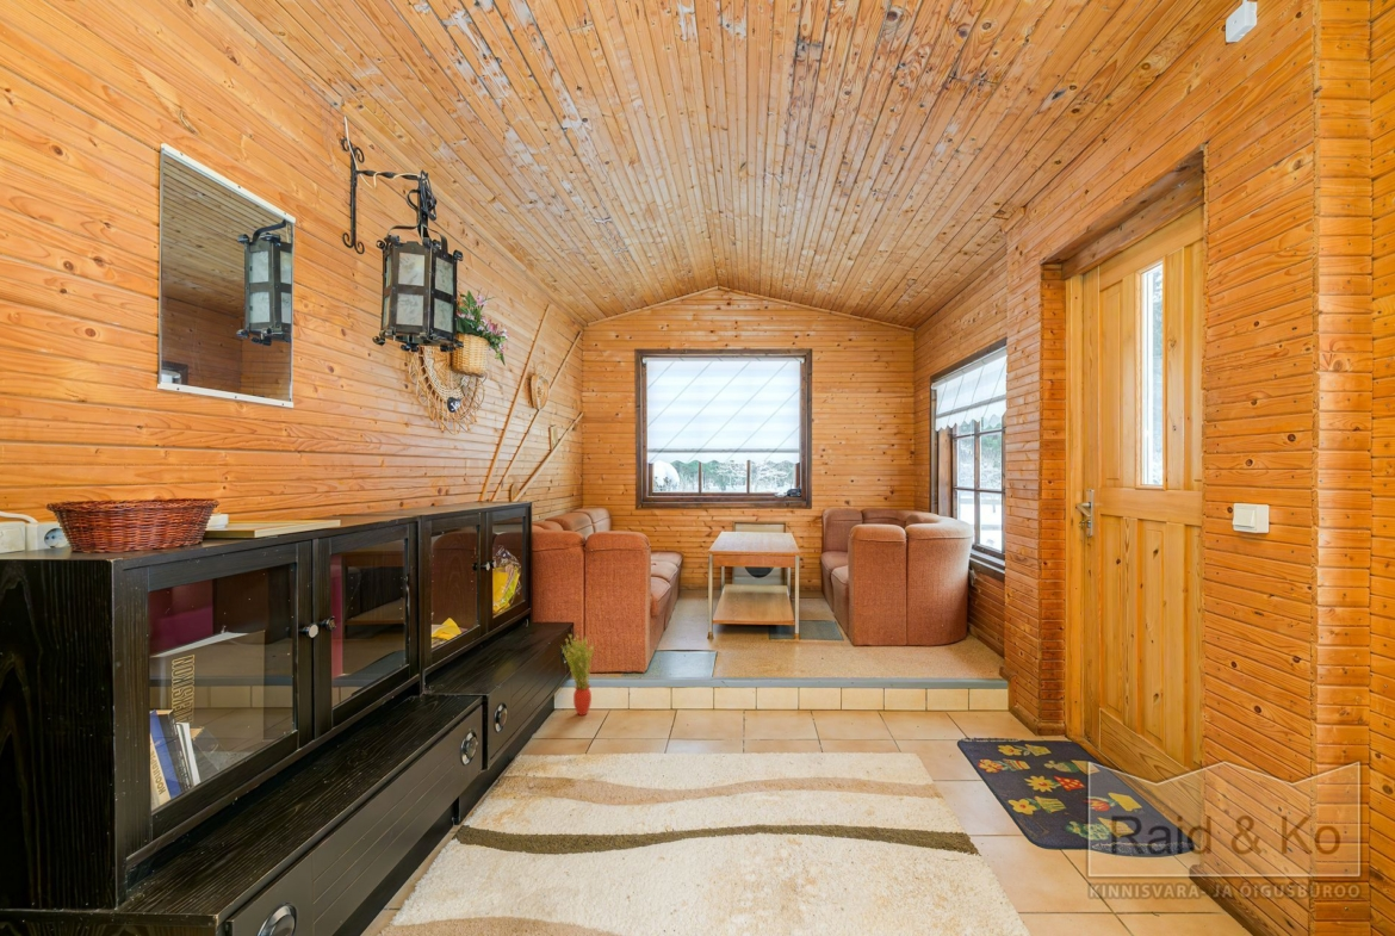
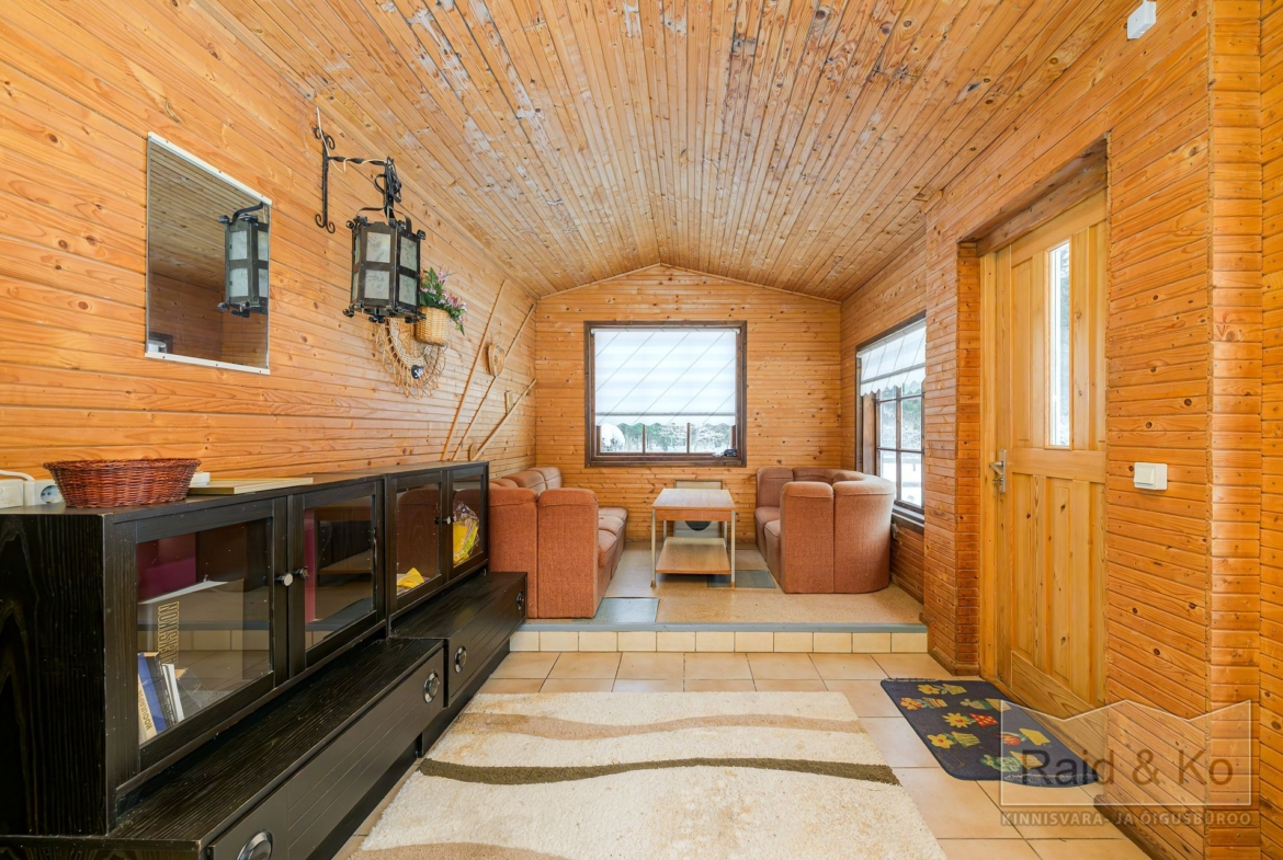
- potted plant (577, 675)
